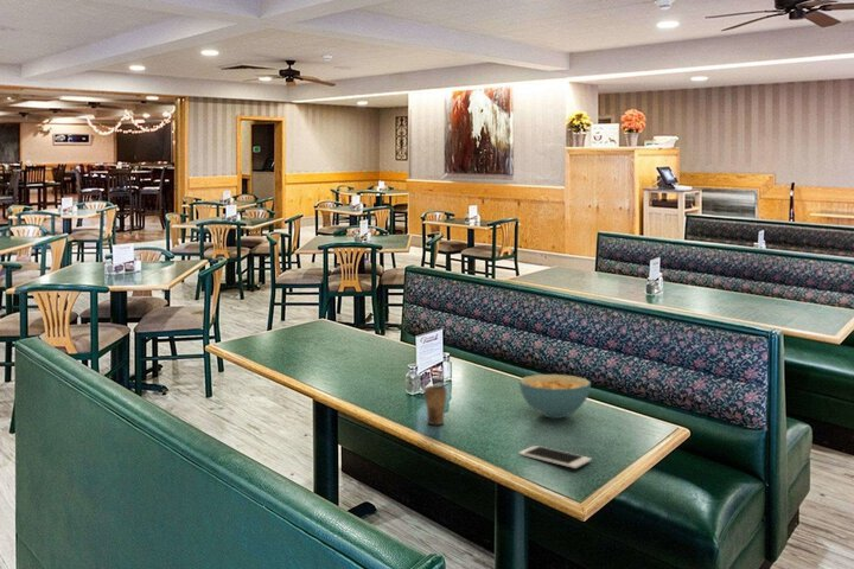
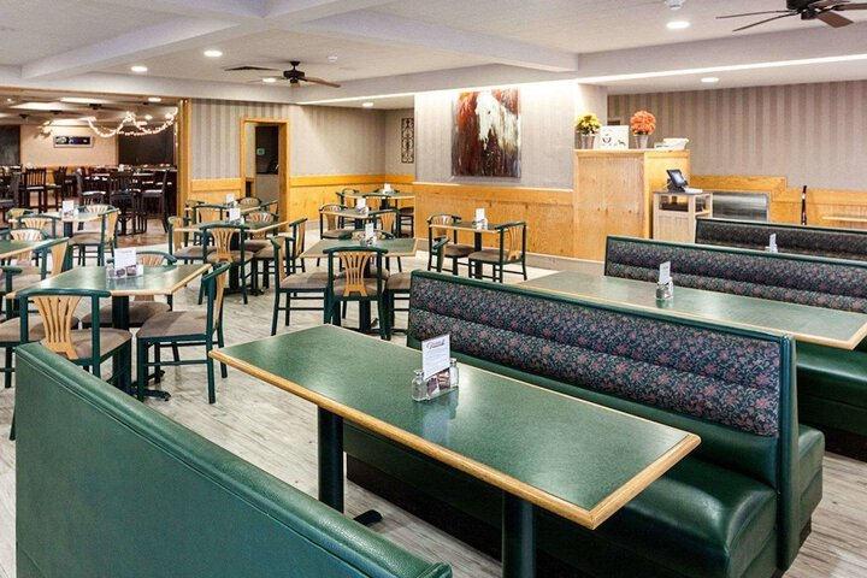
- cell phone (554, 456)
- cereal bowl (554, 398)
- cup (435, 401)
